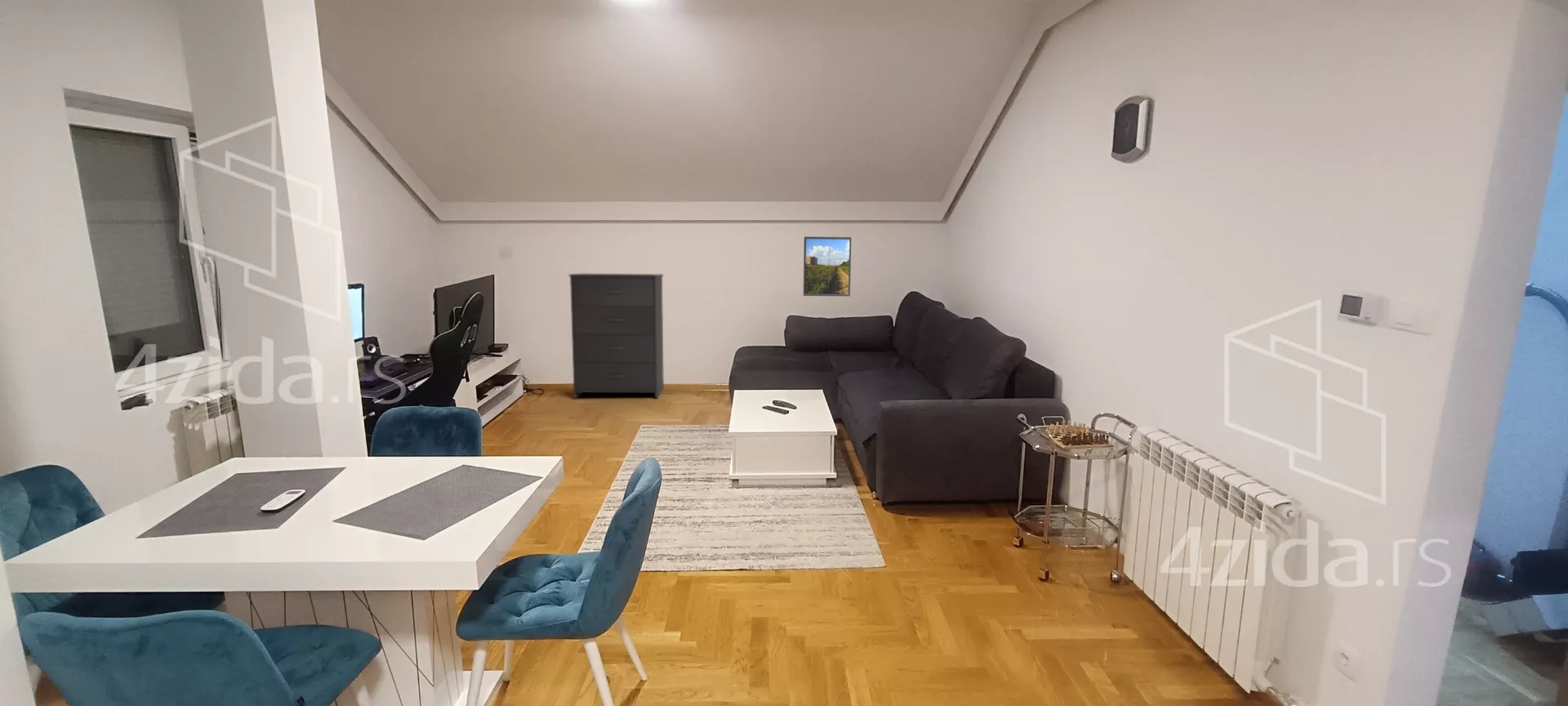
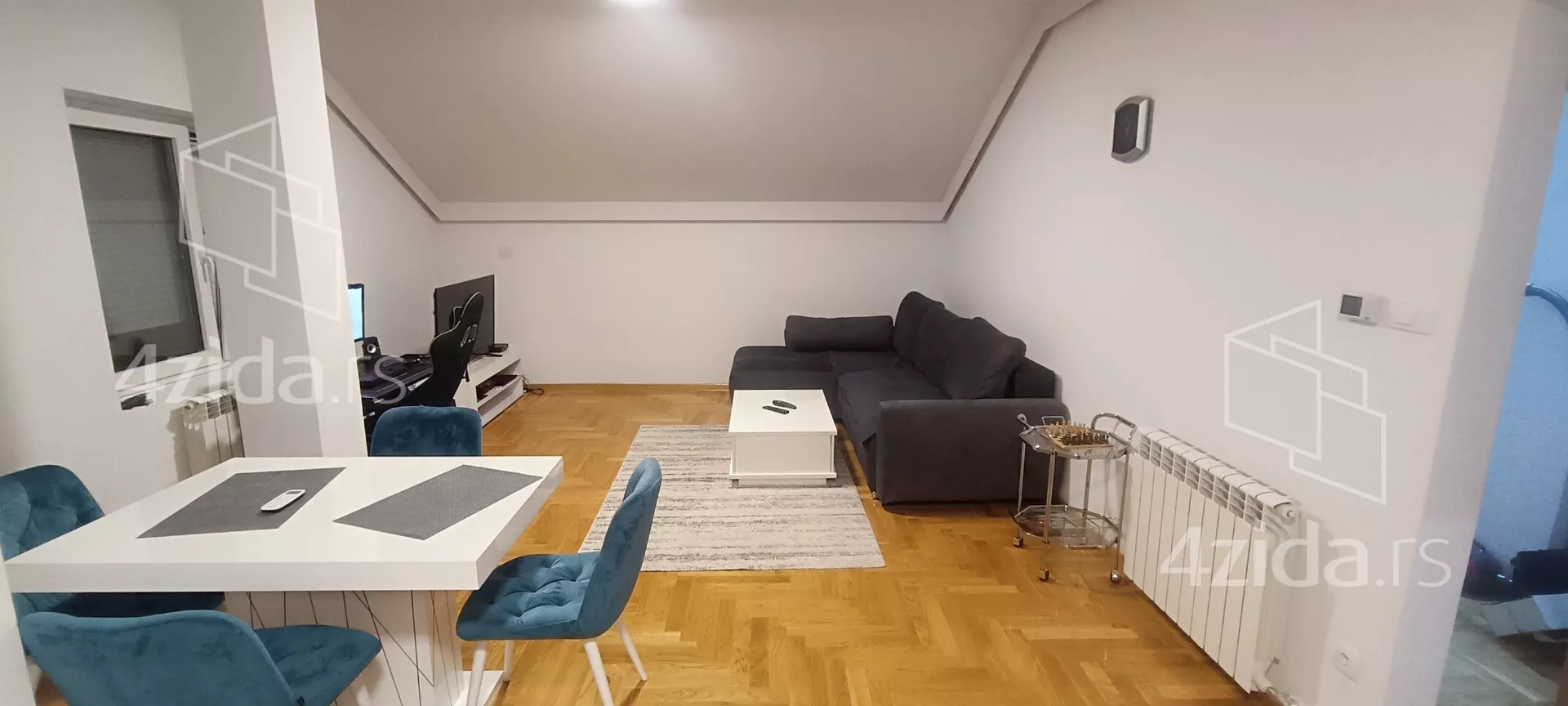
- dresser (618, 334)
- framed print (826, 266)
